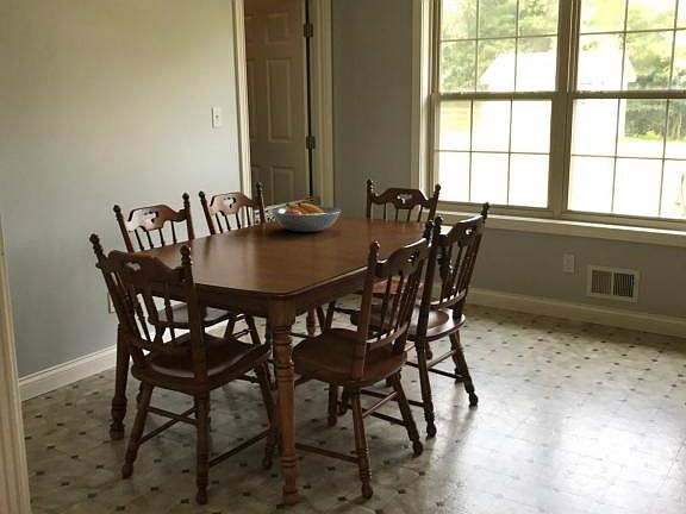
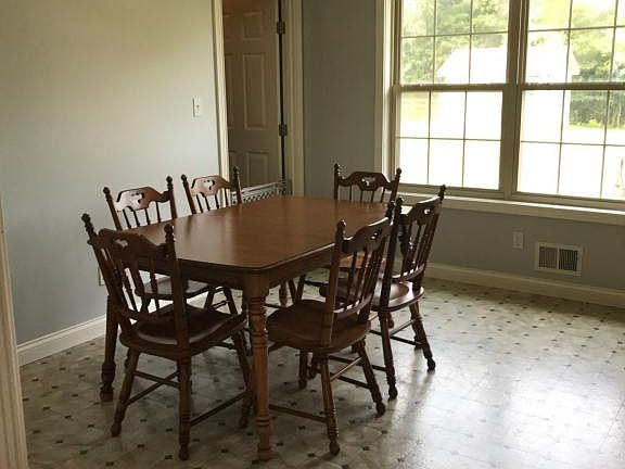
- fruit bowl (306, 217)
